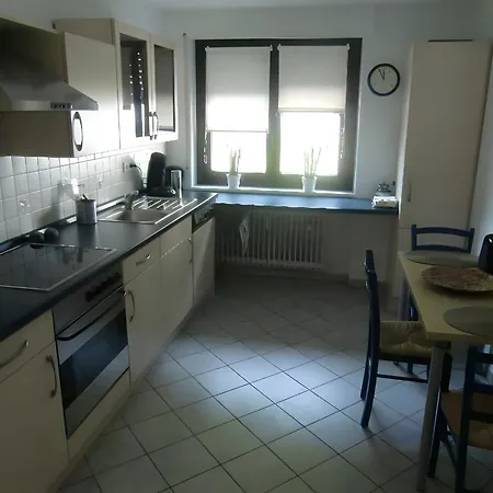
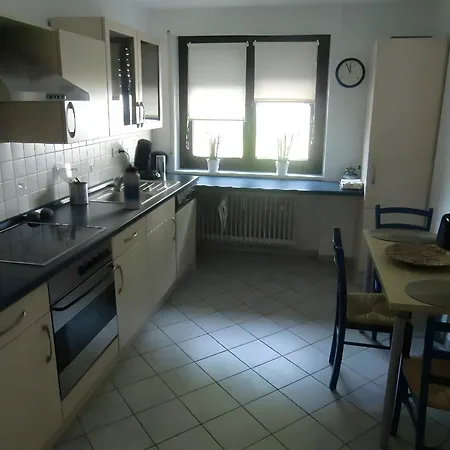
+ water bottle (131, 186)
